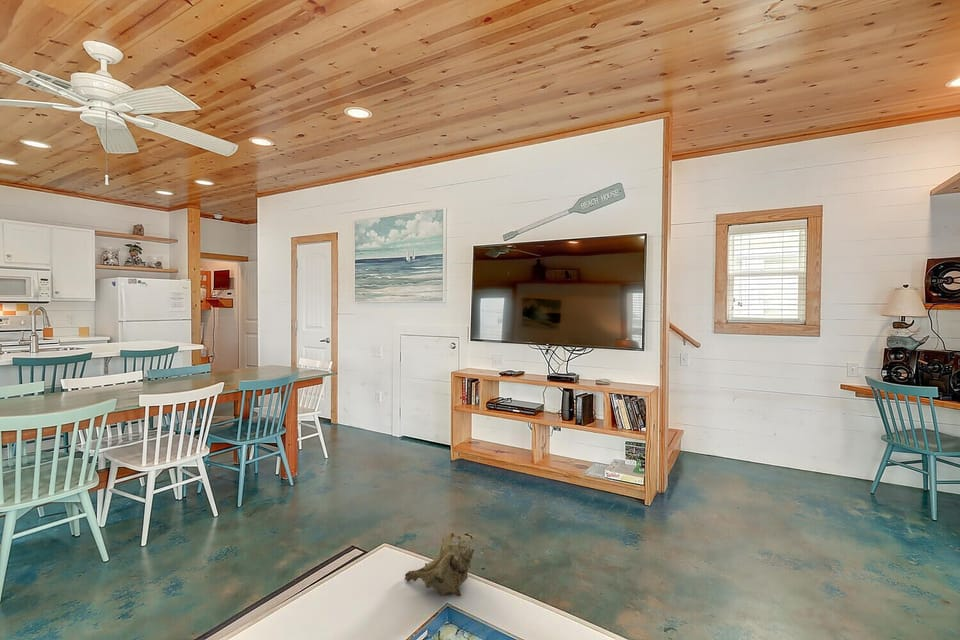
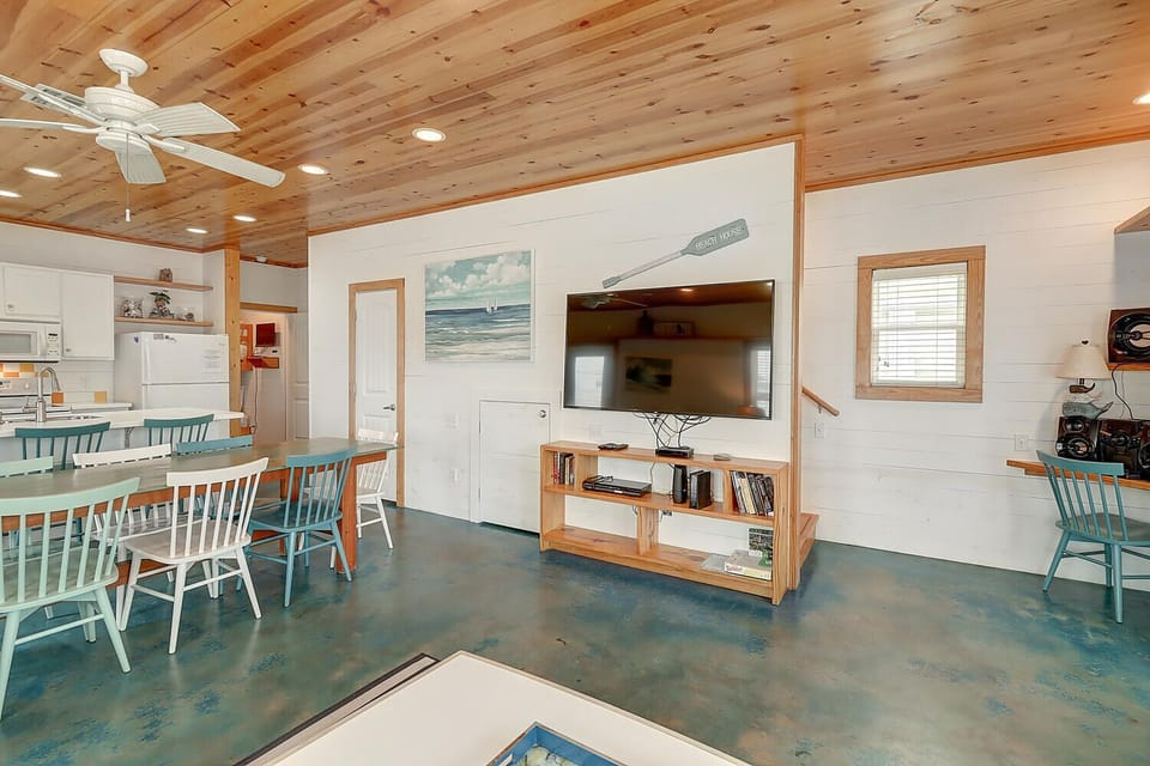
- seashell (436, 562)
